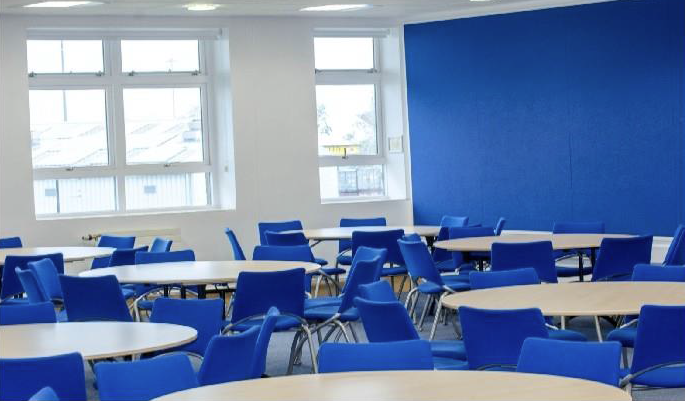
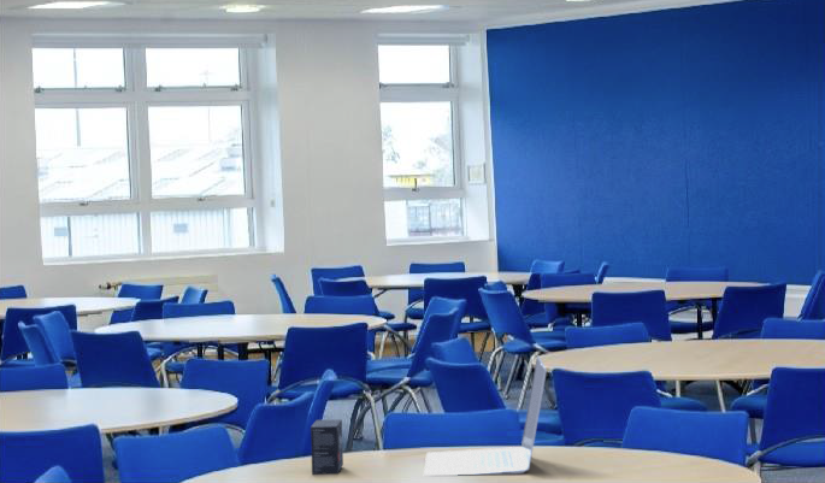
+ laptop (491, 448)
+ small box (326, 446)
